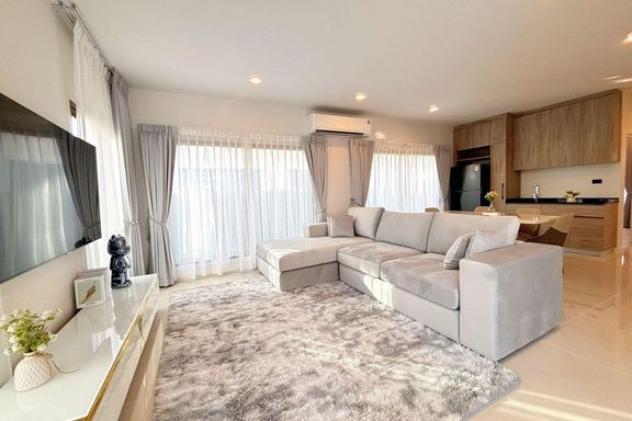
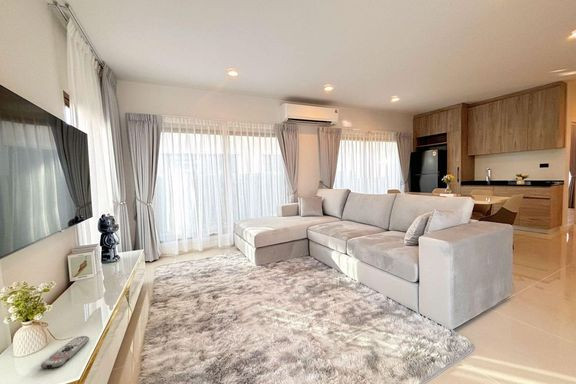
+ remote control (68, 350)
